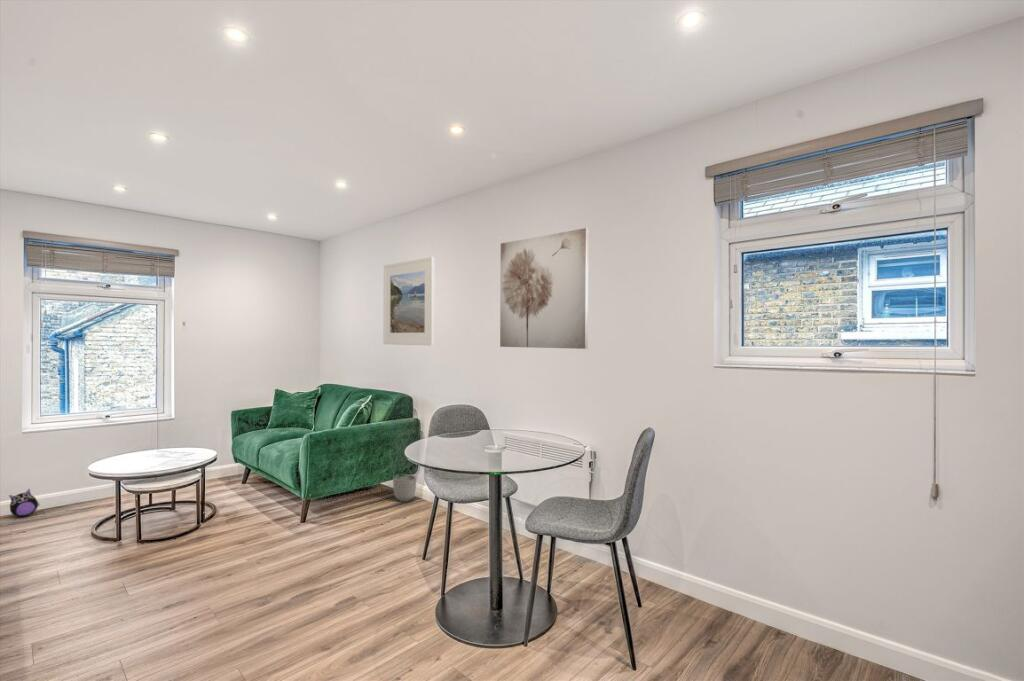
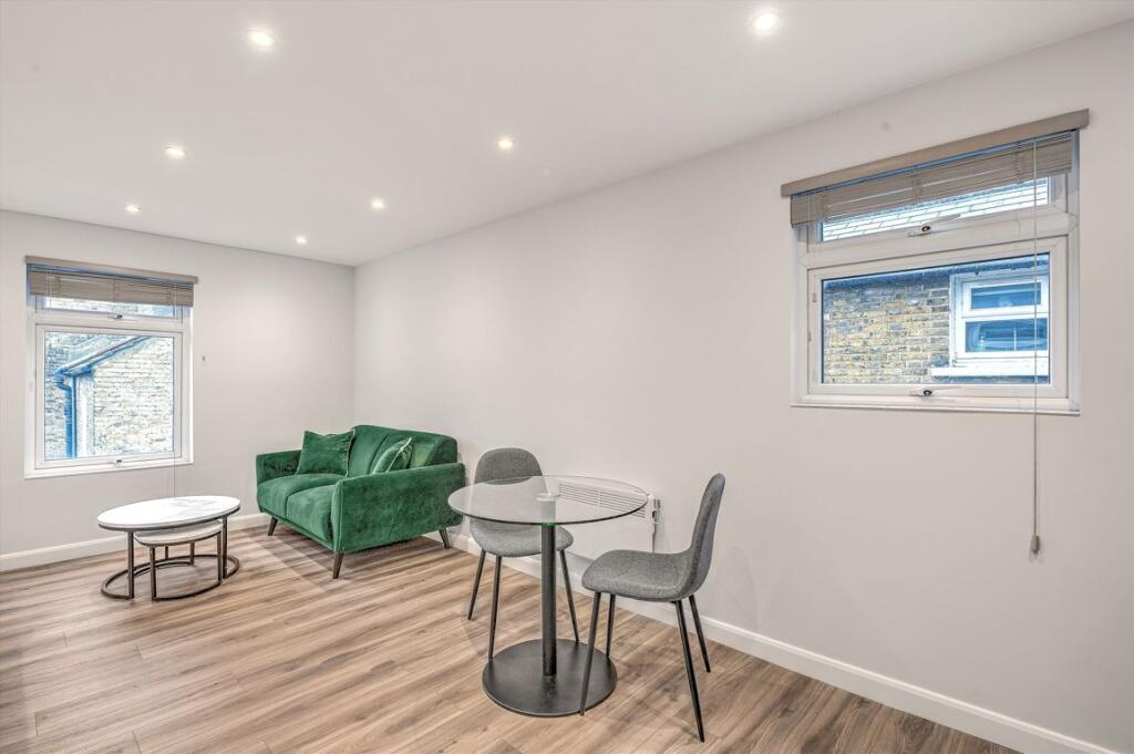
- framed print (407, 303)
- plush toy (24, 502)
- wall art (540, 292)
- planter (404, 488)
